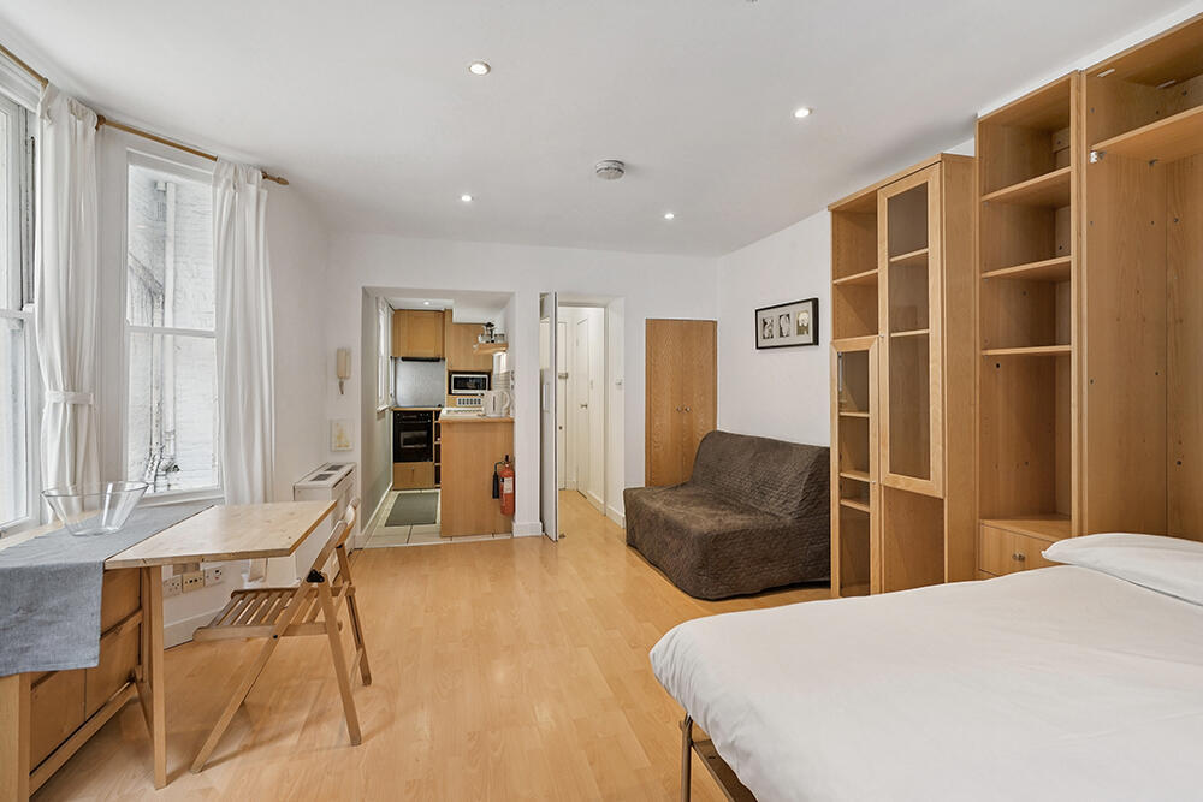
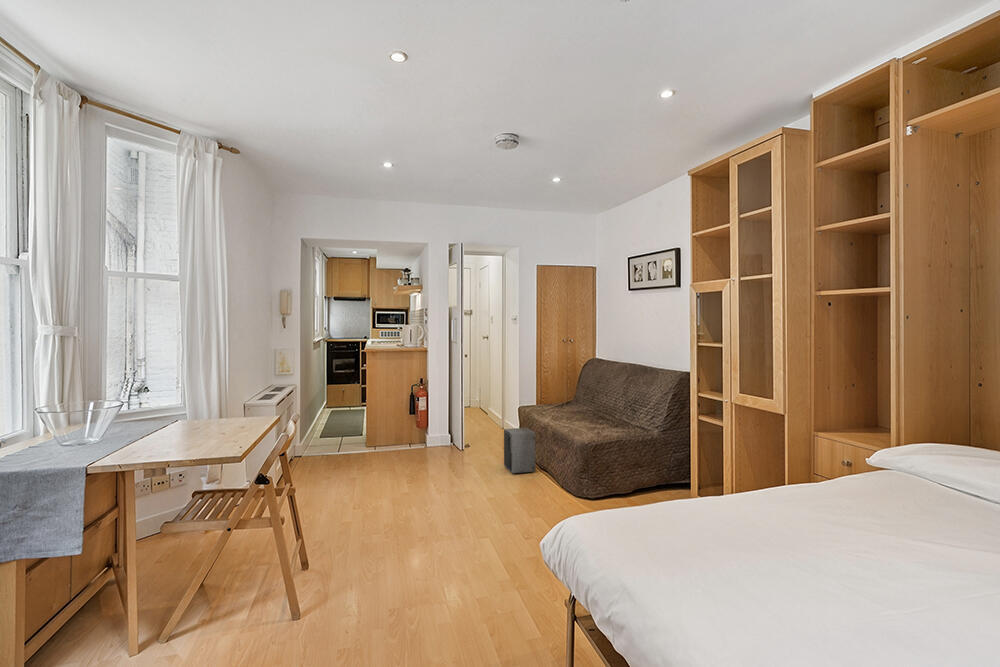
+ speaker (520, 450)
